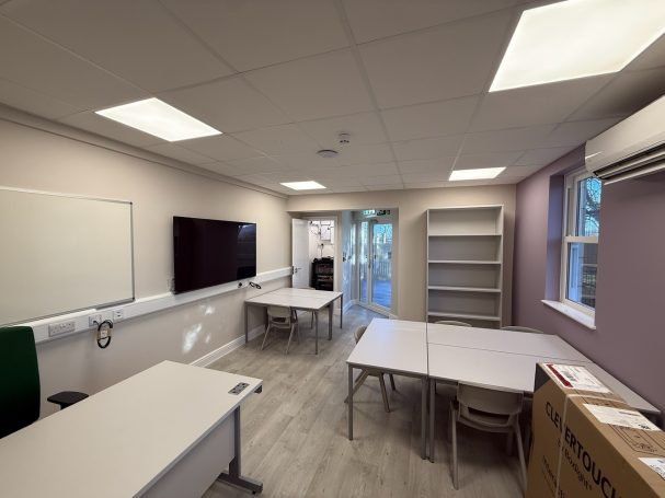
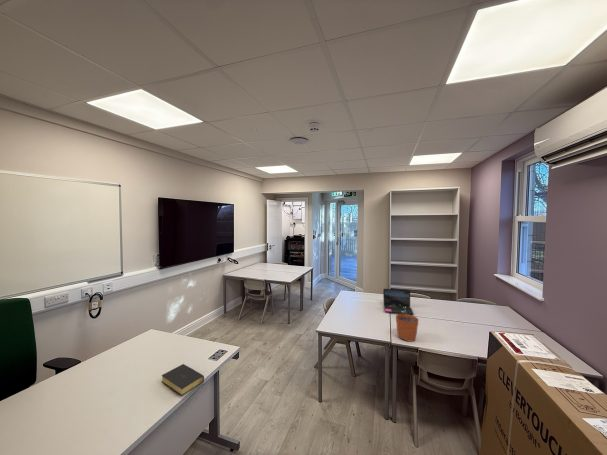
+ plant pot (406, 322)
+ laptop (397, 301)
+ bible (180, 377)
